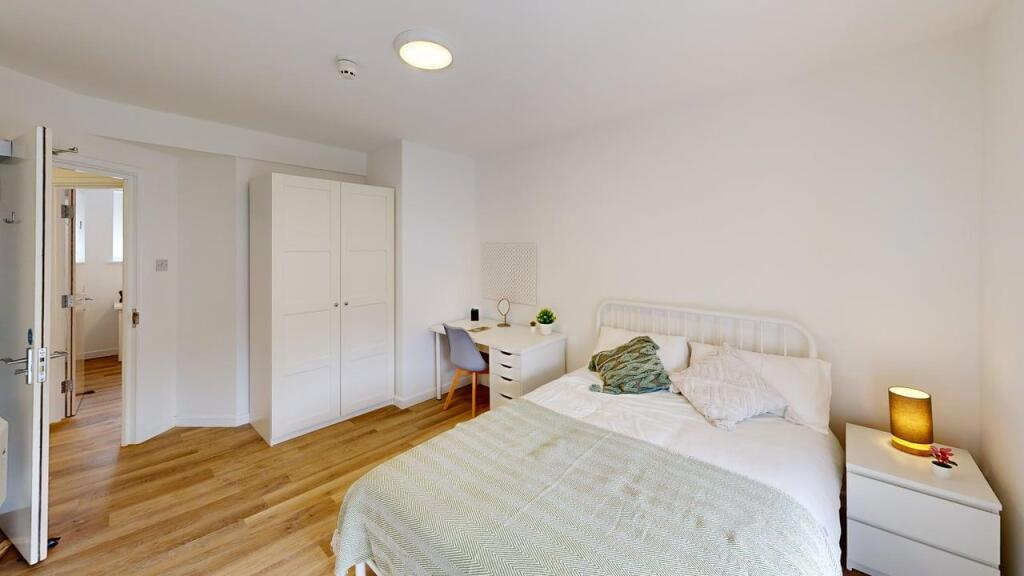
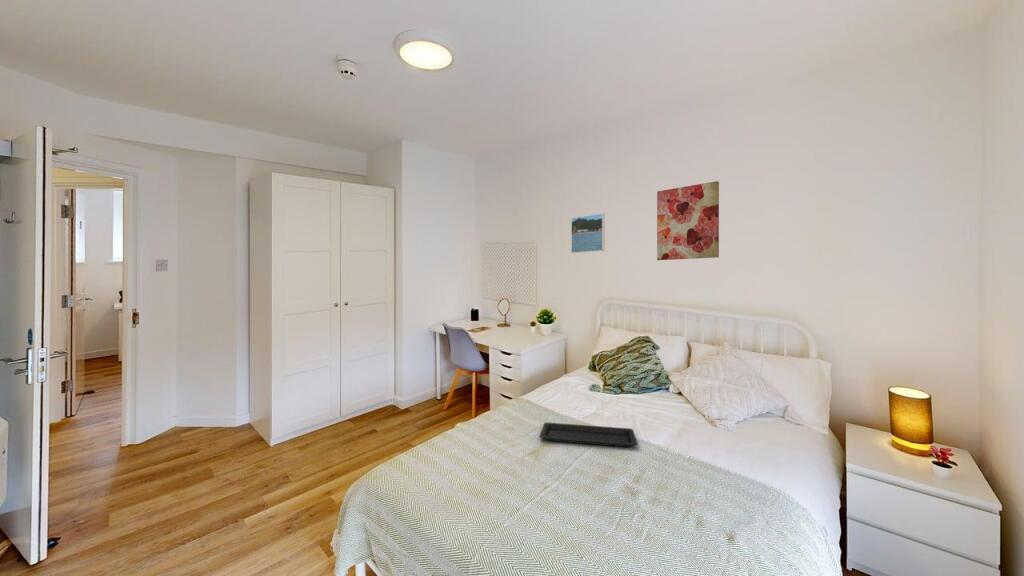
+ wall art (686, 222)
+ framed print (587, 233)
+ serving tray (587, 435)
